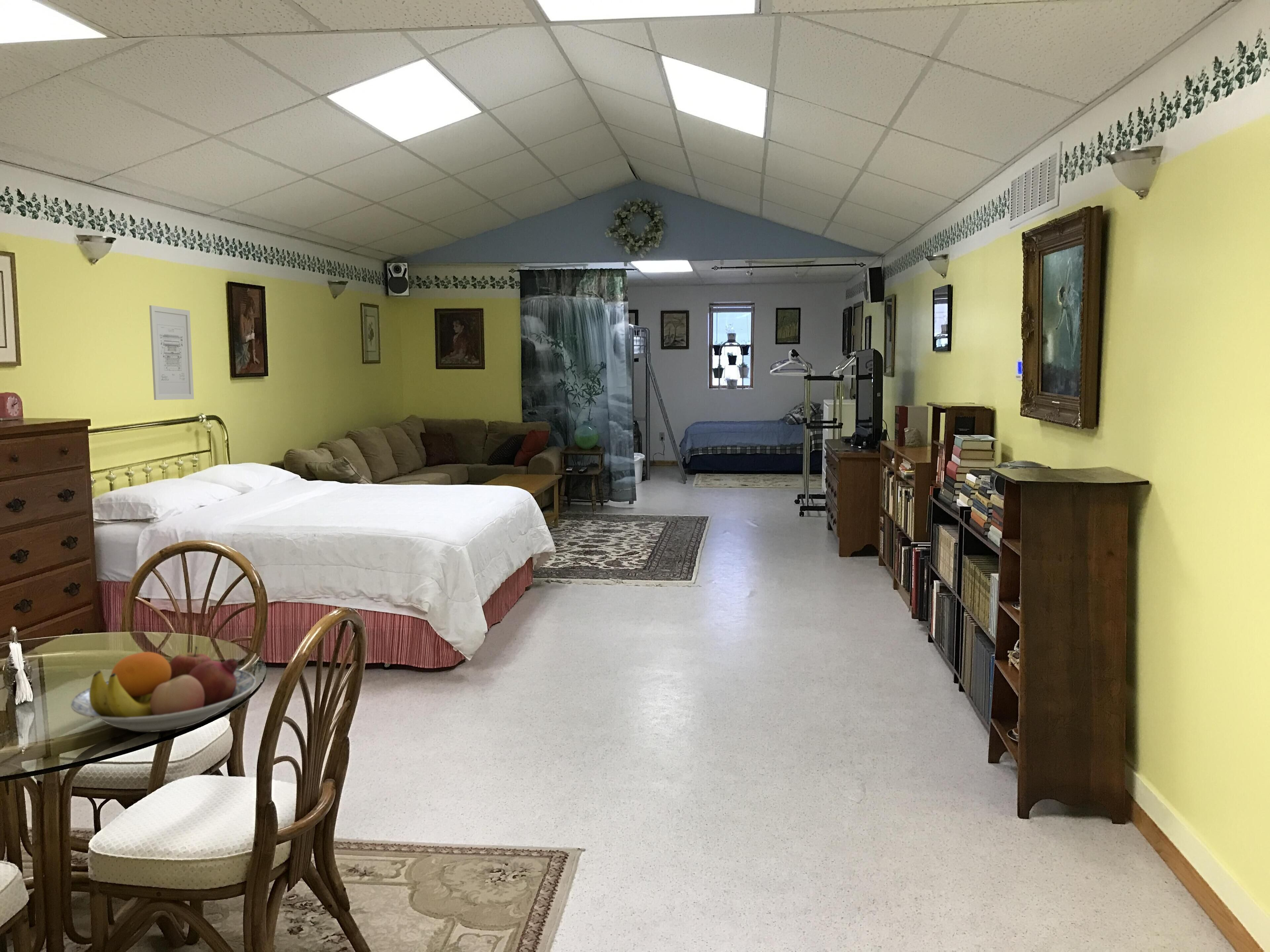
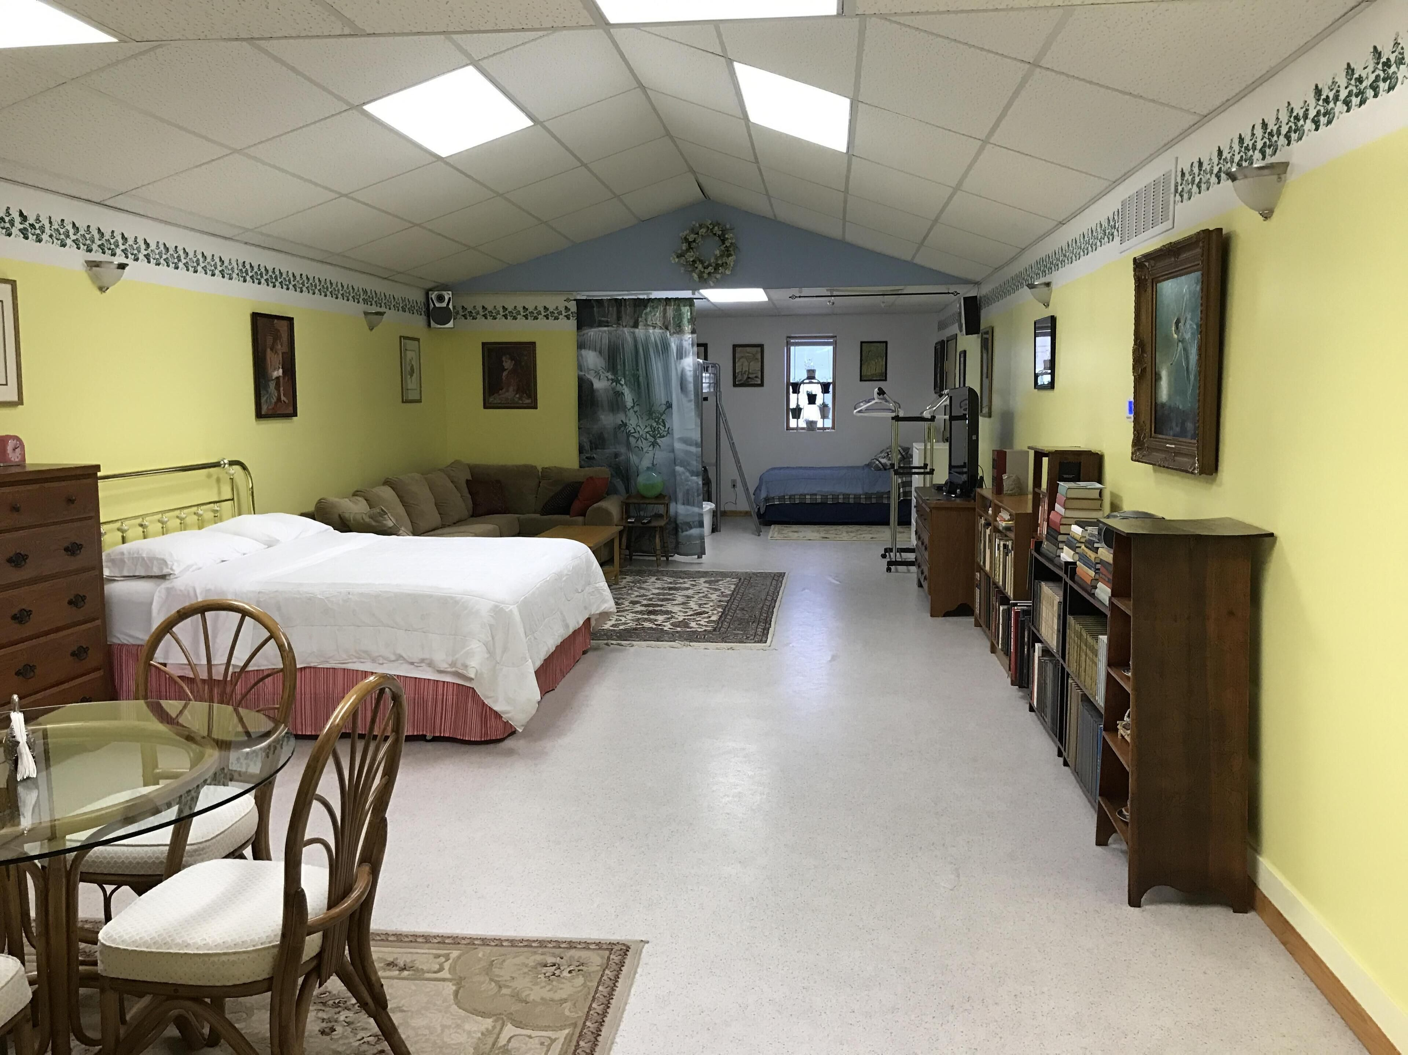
- wall art (172, 354)
- fruit bowl (166, 684)
